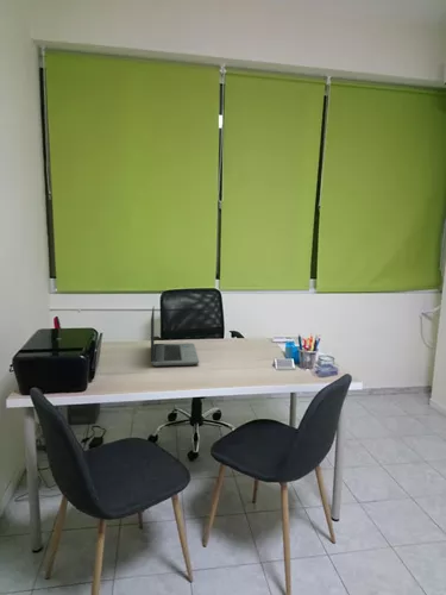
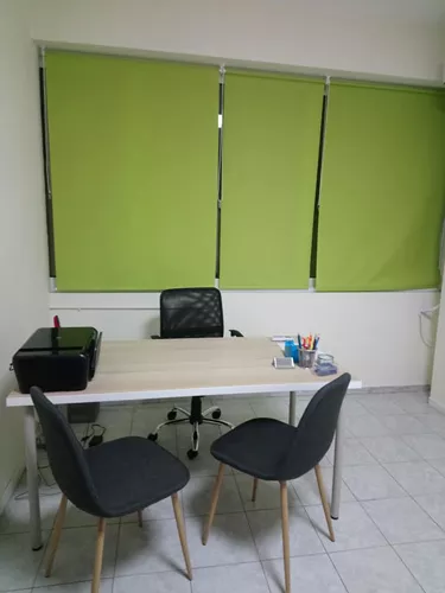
- laptop computer (174, 344)
